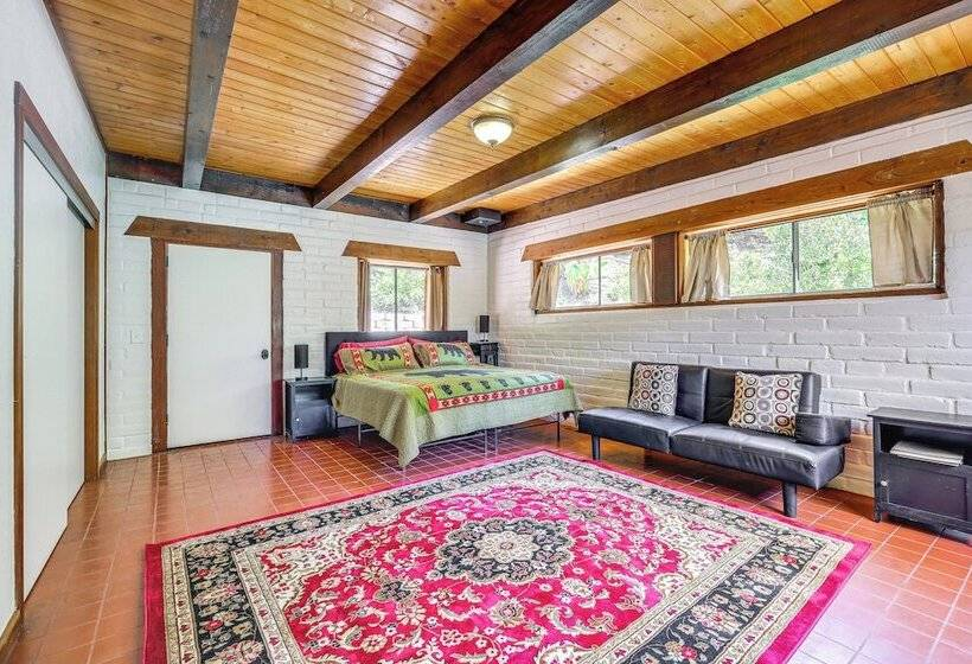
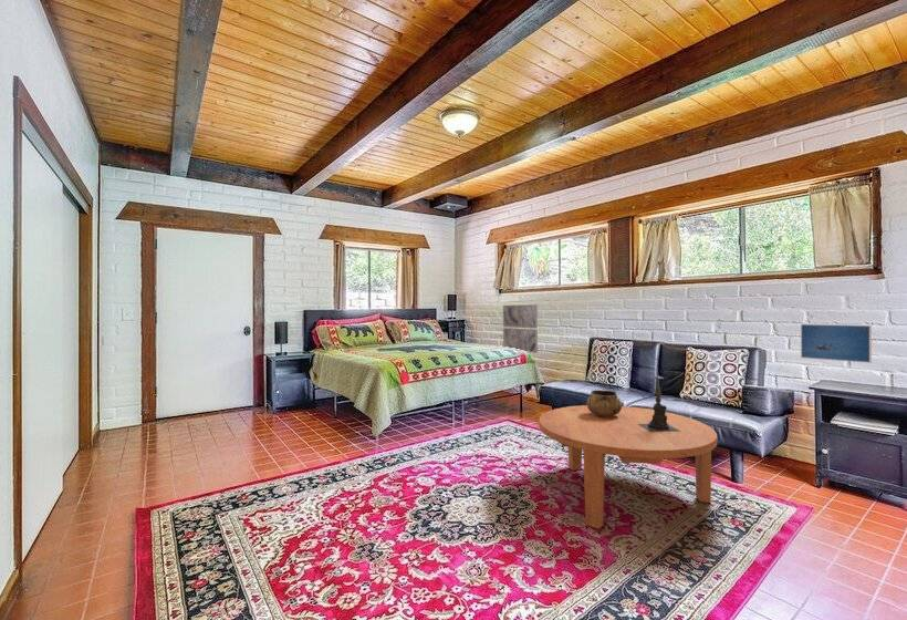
+ candle holder (658, 397)
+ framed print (834, 342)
+ coffee table (622, 458)
+ wall art (519, 327)
+ decorative bowl (604, 403)
